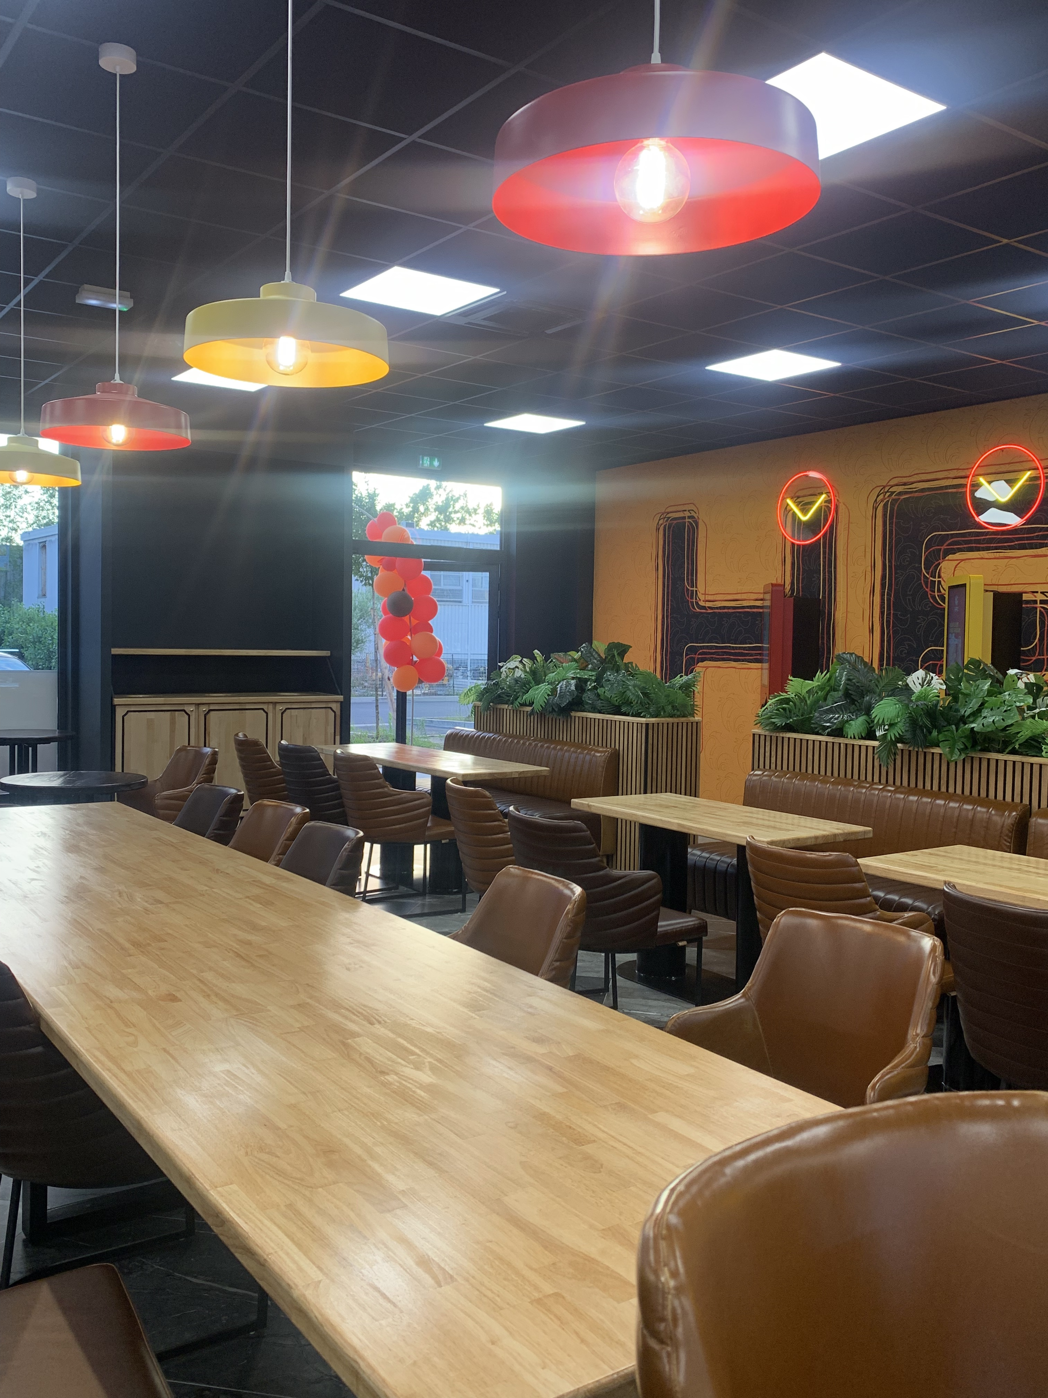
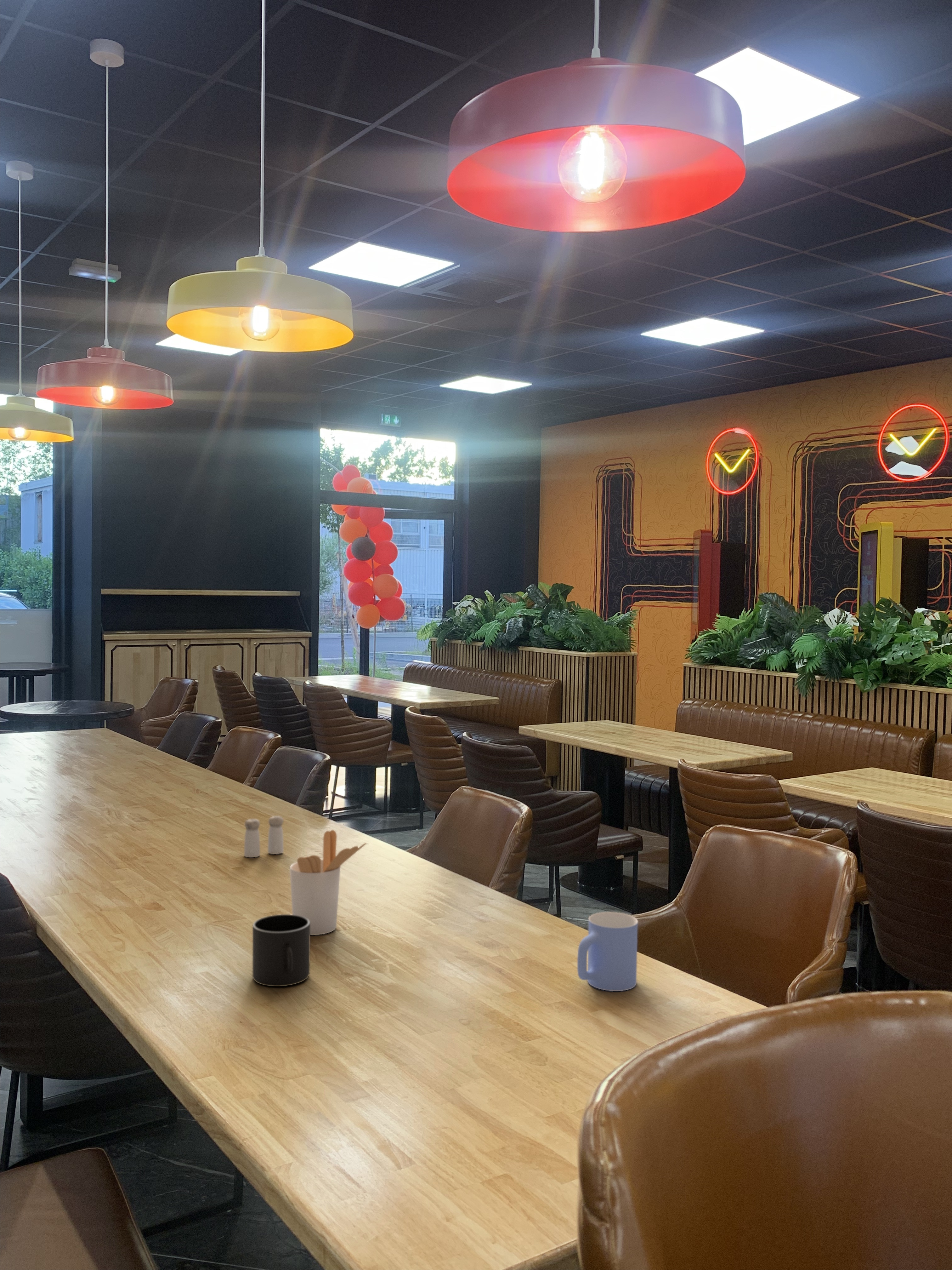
+ mug (283, 952)
+ salt and pepper shaker (268, 836)
+ mug (603, 952)
+ utensil holder (327, 884)
